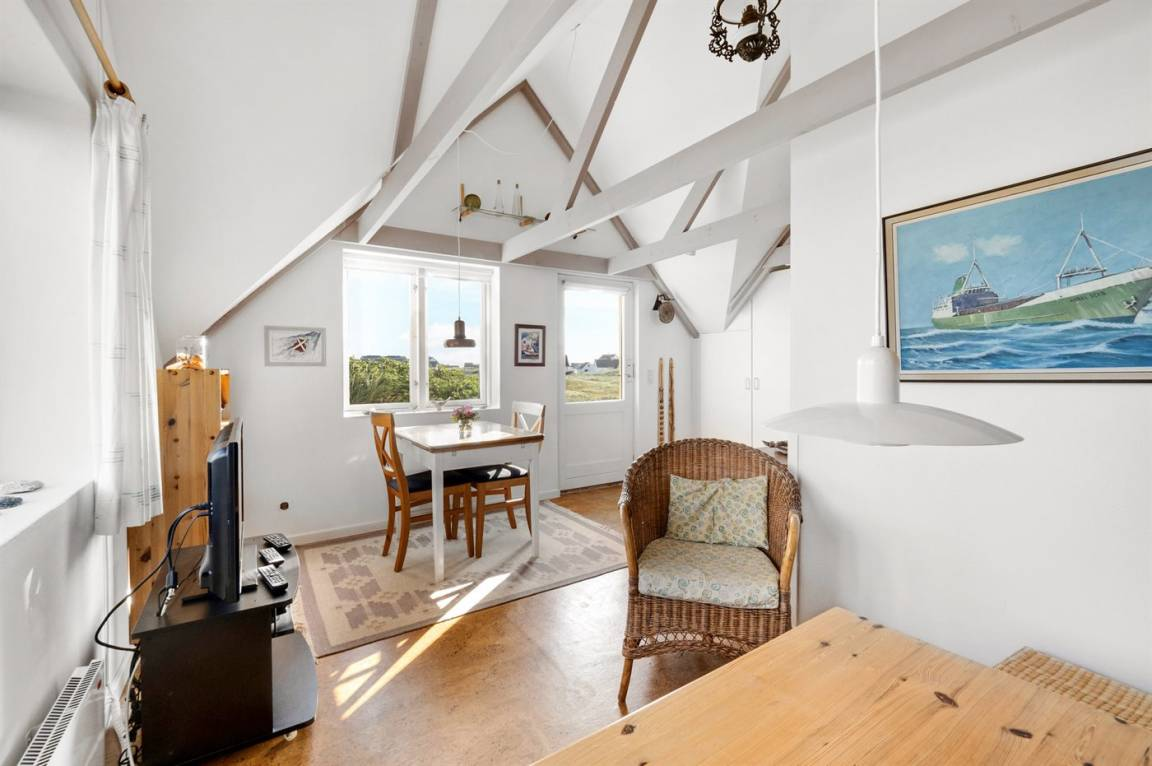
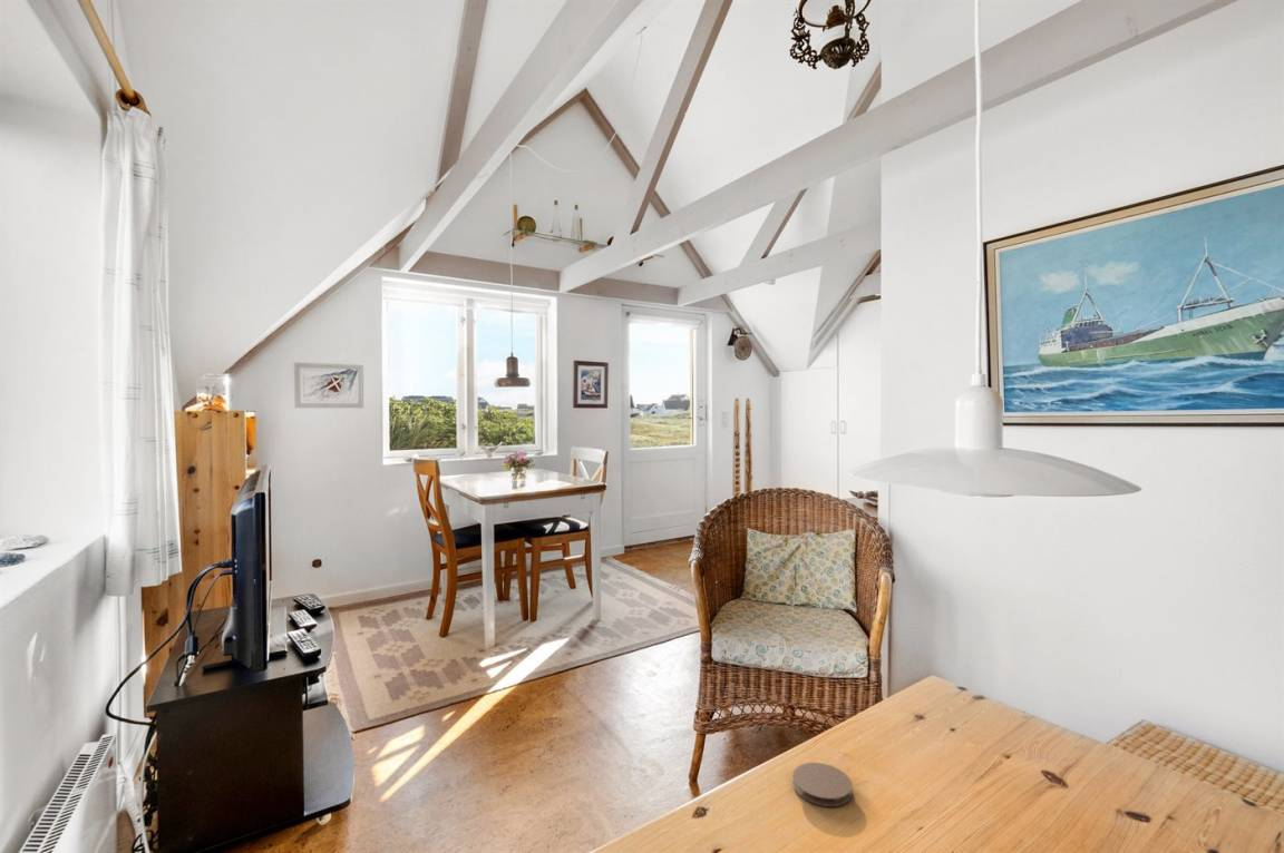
+ coaster (821, 783)
